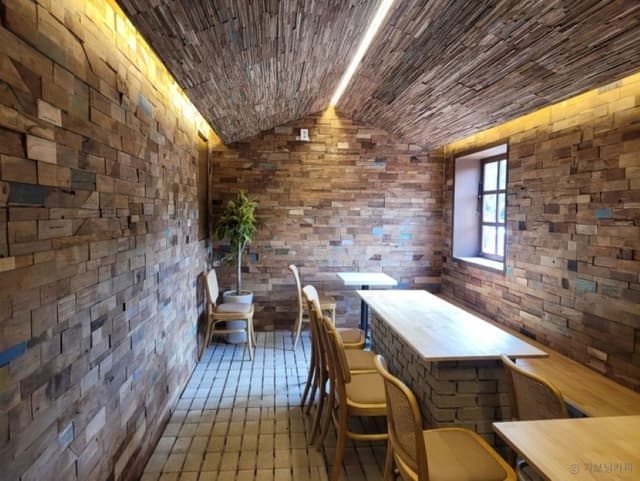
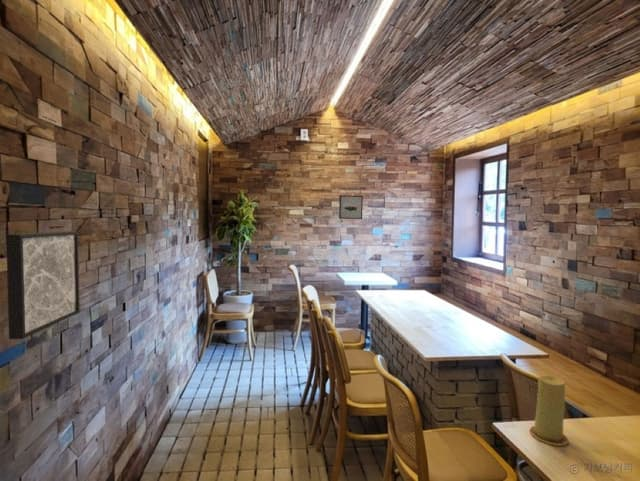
+ wall art (47, 278)
+ candle (549, 407)
+ wall art (350, 207)
